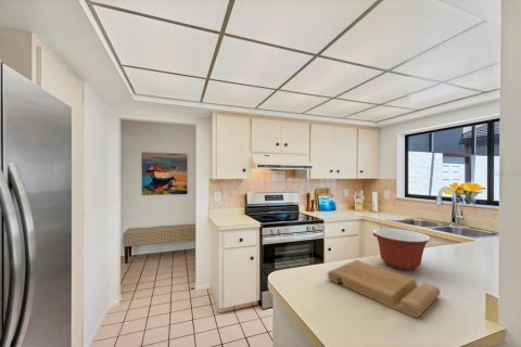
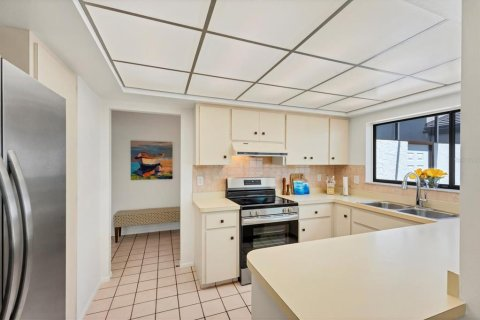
- cutting board (379, 282)
- mixing bowl (399, 249)
